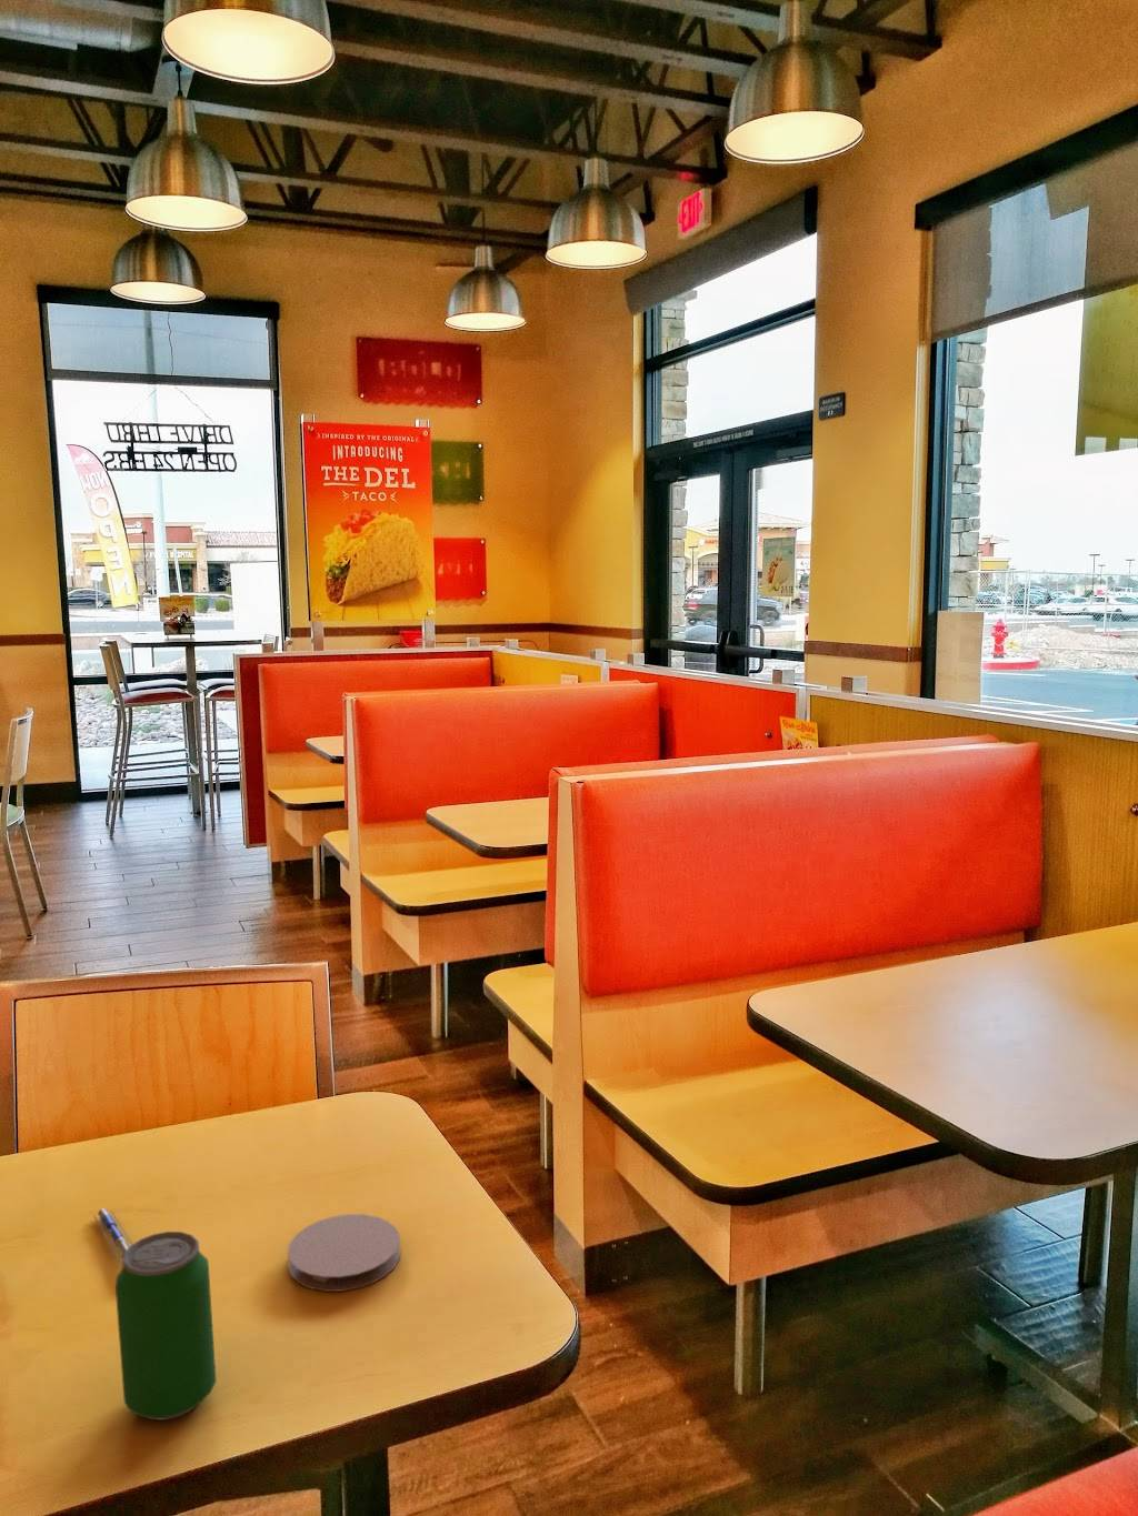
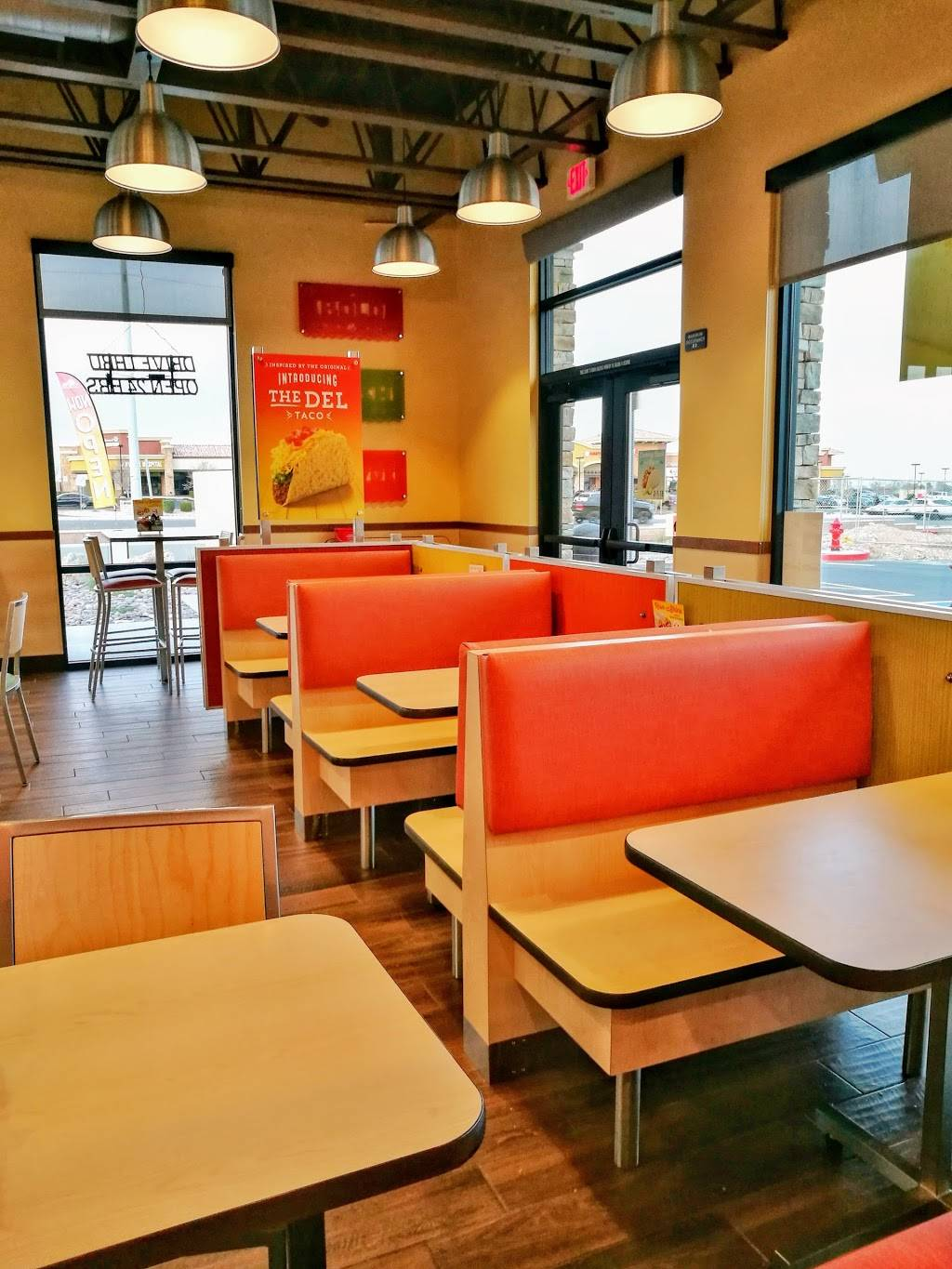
- beverage can (166, 1325)
- pen (118, 1240)
- coaster (344, 1251)
